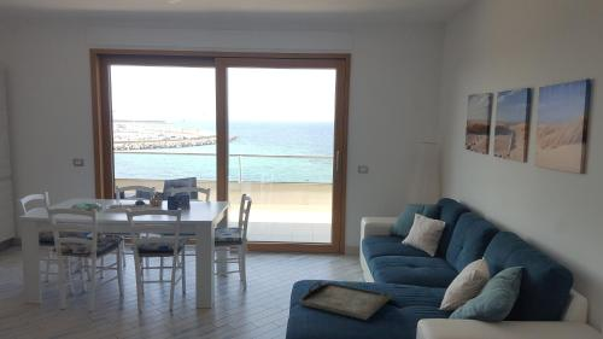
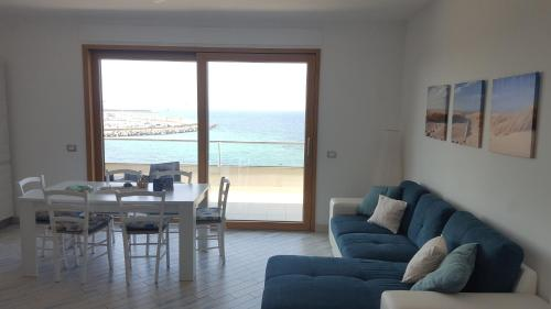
- serving tray (345, 296)
